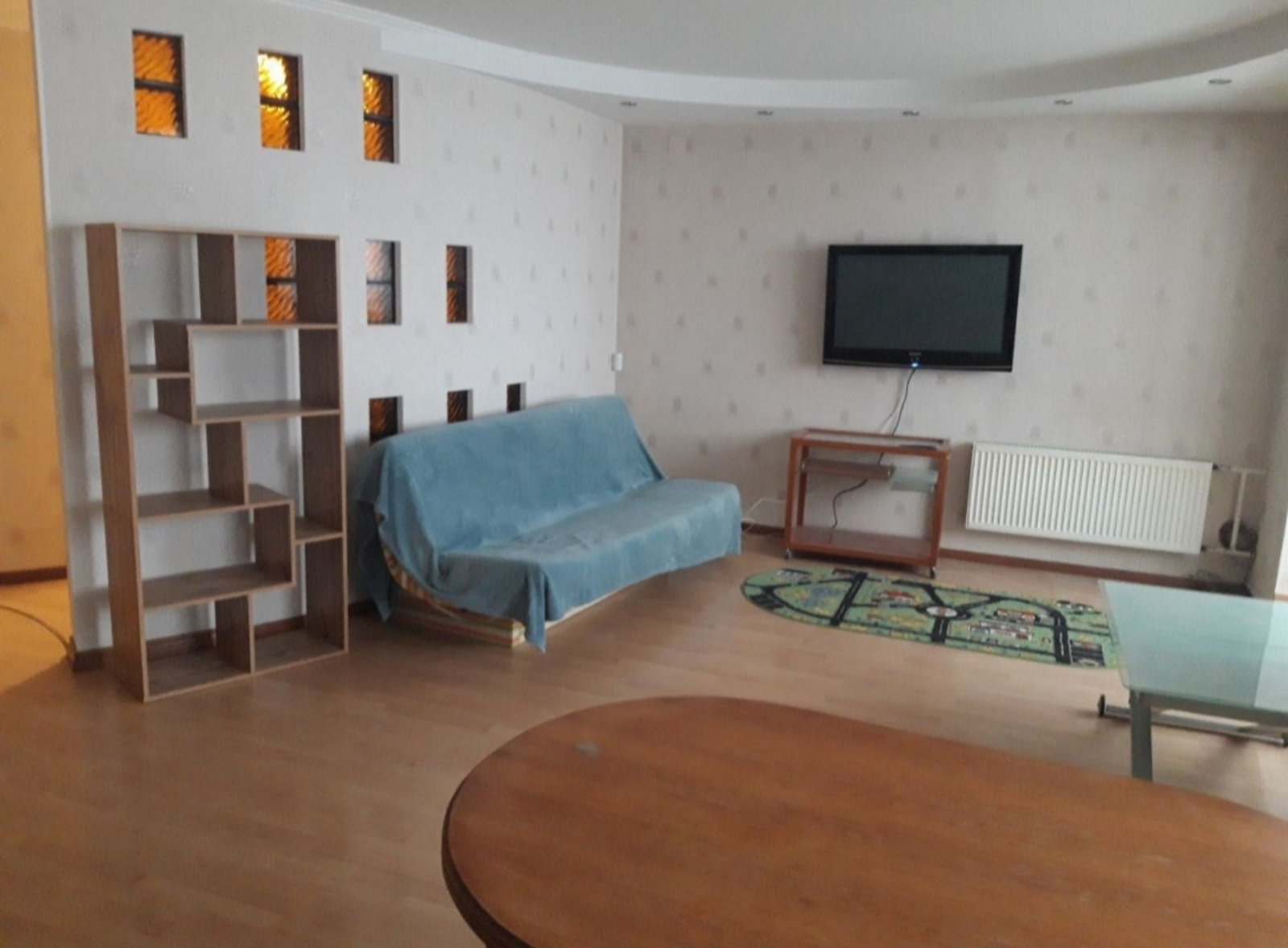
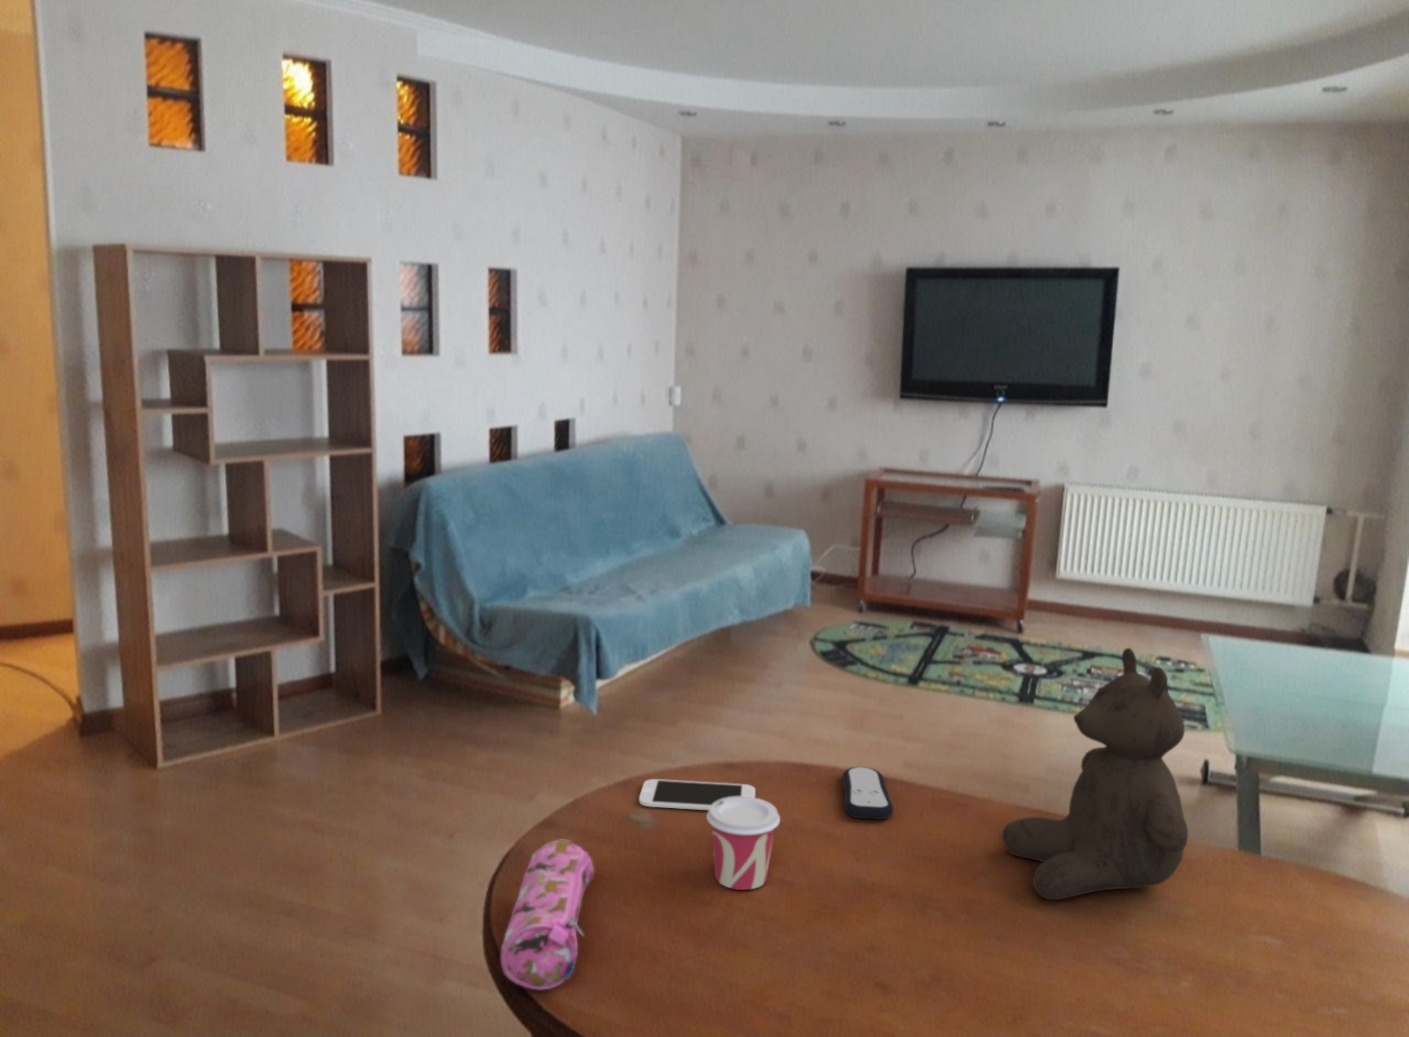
+ smartphone (698, 795)
+ pencil case (550, 909)
+ remote control (865, 791)
+ teddy bear (1099, 769)
+ cup (742, 843)
